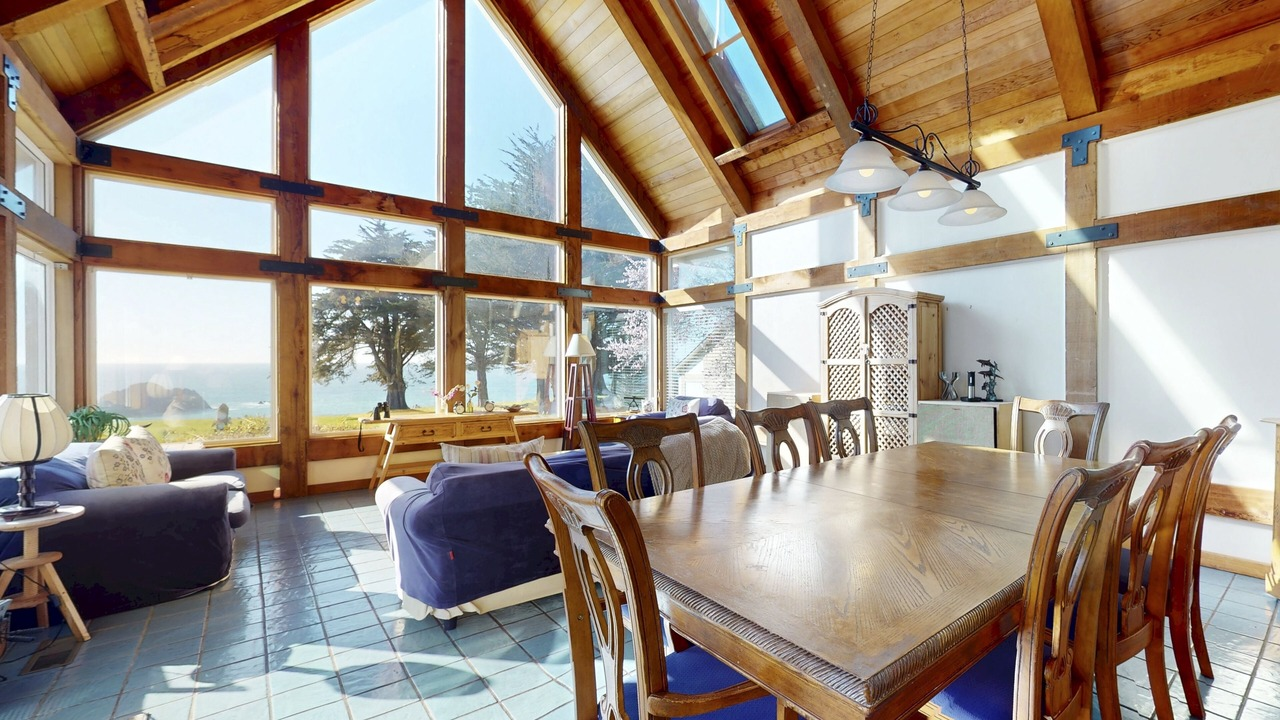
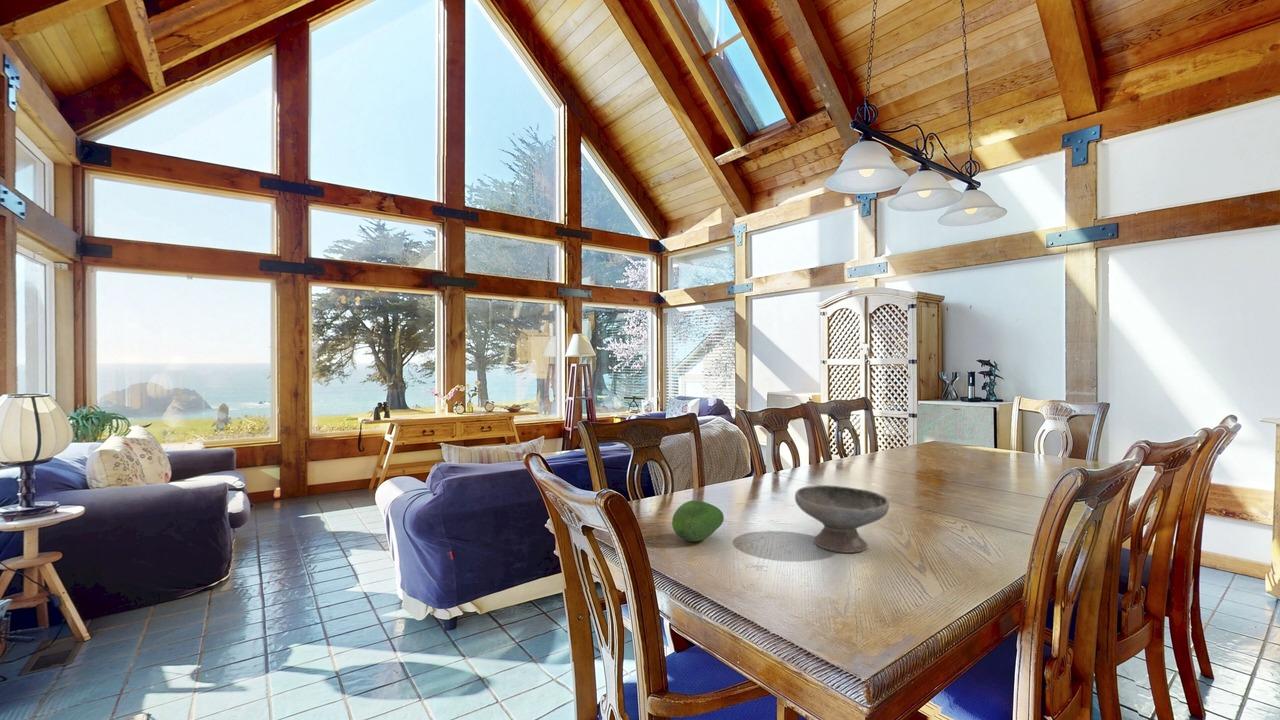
+ bowl (841, 519)
+ fruit (699, 519)
